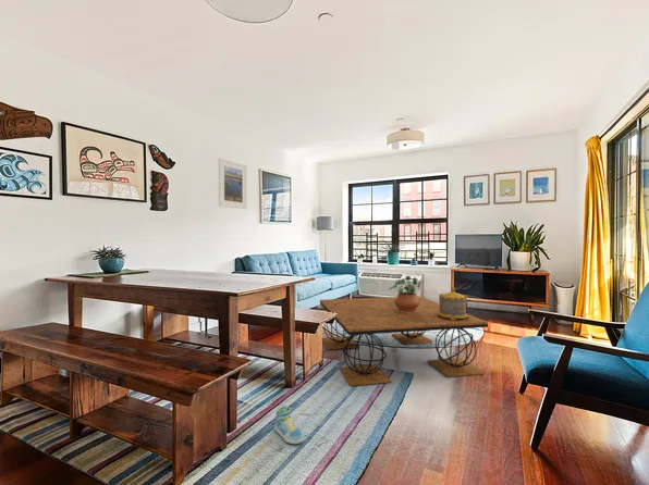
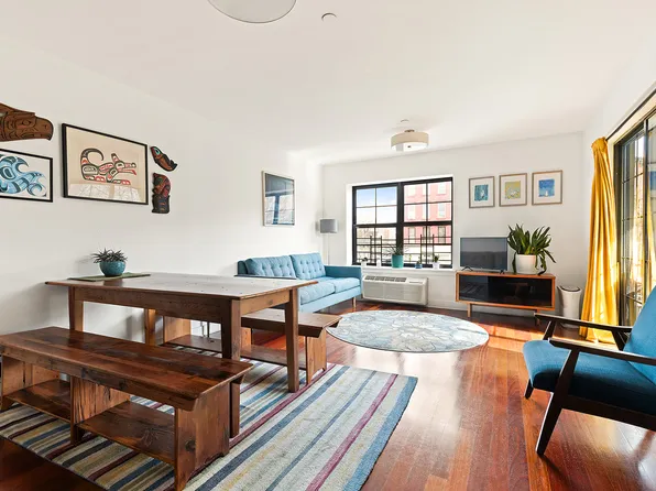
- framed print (233, 185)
- decorative container (452, 301)
- coffee table (391, 332)
- potted plant (403, 293)
- sneaker (287, 422)
